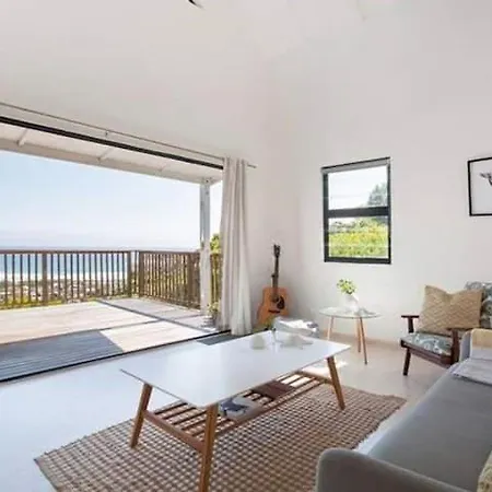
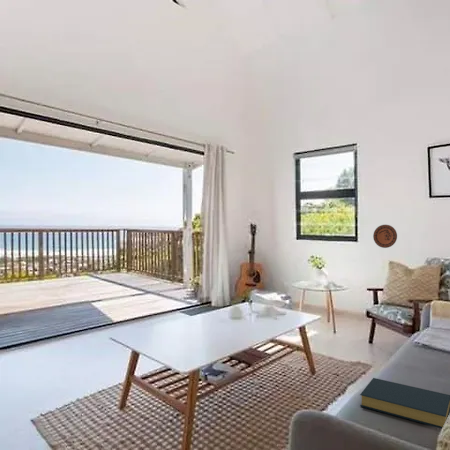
+ decorative plate (385, 236)
+ hardback book (405, 400)
